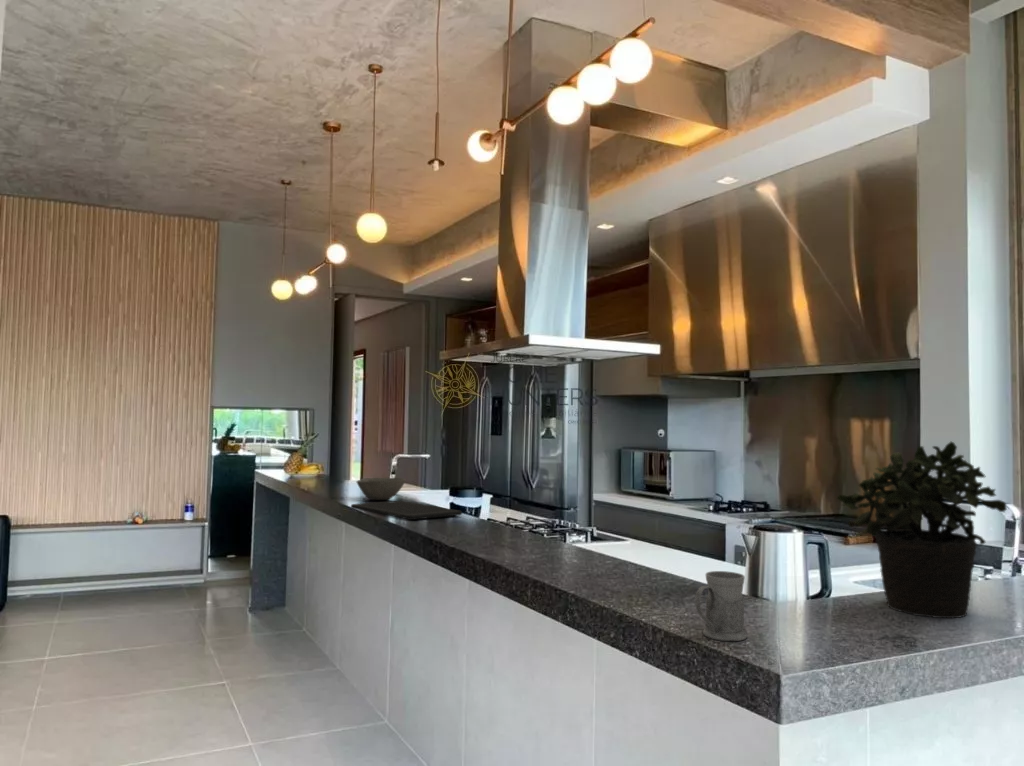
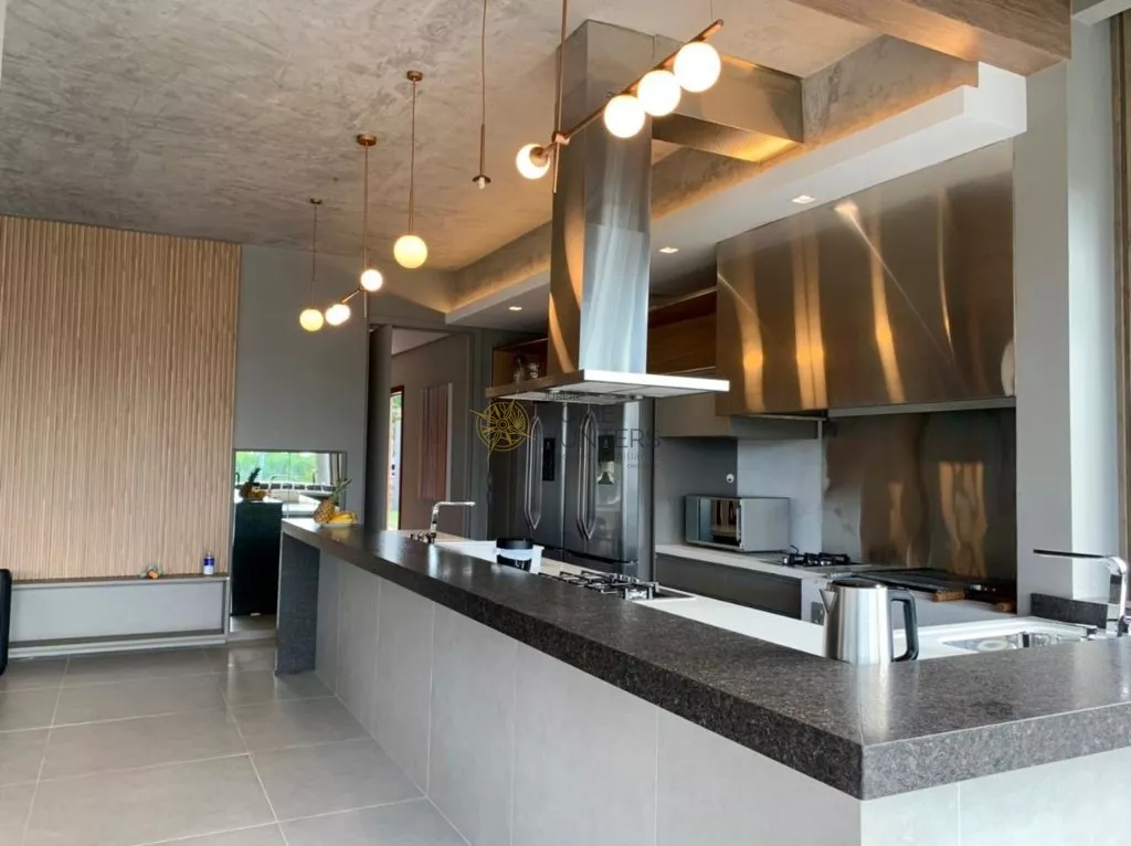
- bowl (380, 489)
- mug (717, 606)
- cutting board (404, 509)
- potted plant (931, 525)
